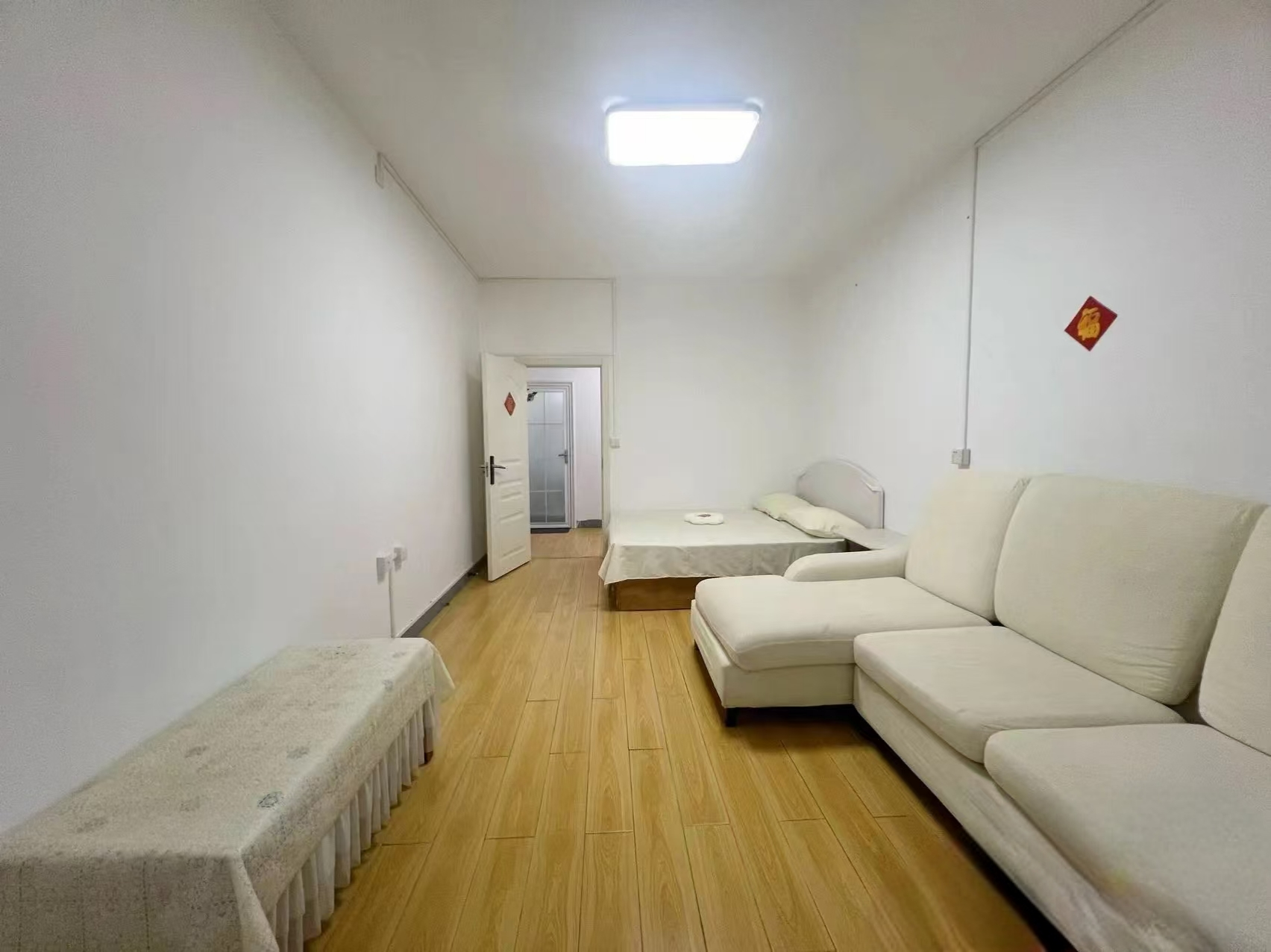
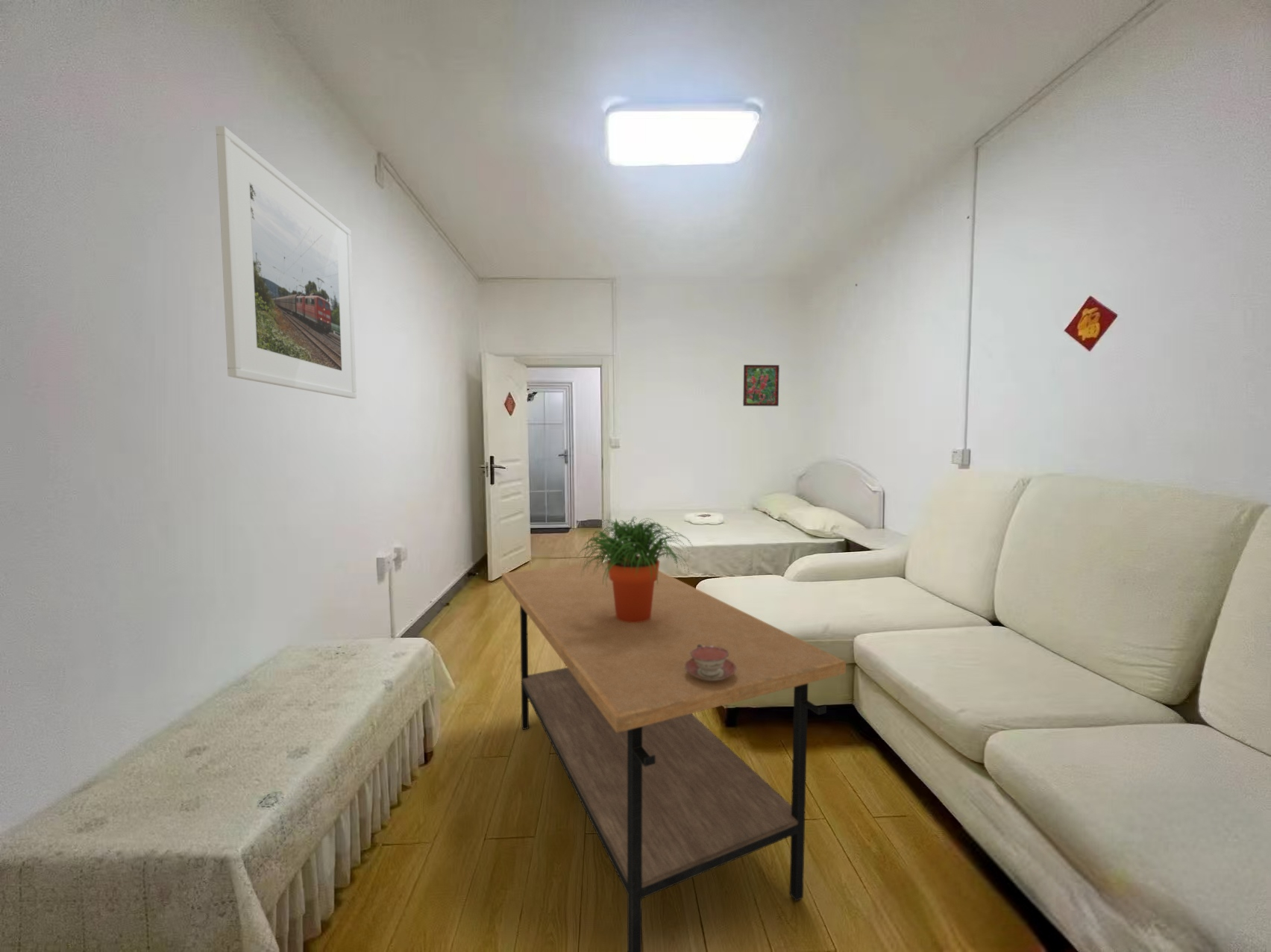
+ potted plant (632, 567)
+ coffee table (630, 701)
+ teacup (710, 662)
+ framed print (761, 385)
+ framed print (301, 289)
